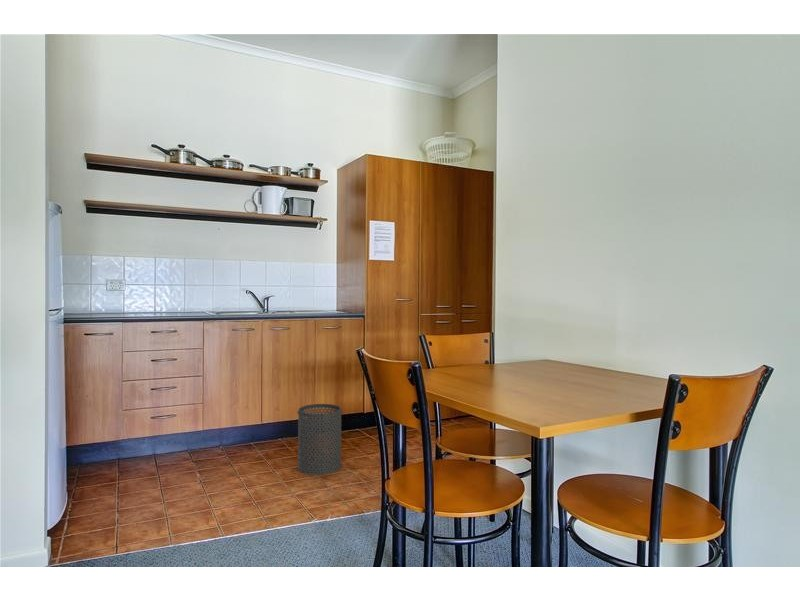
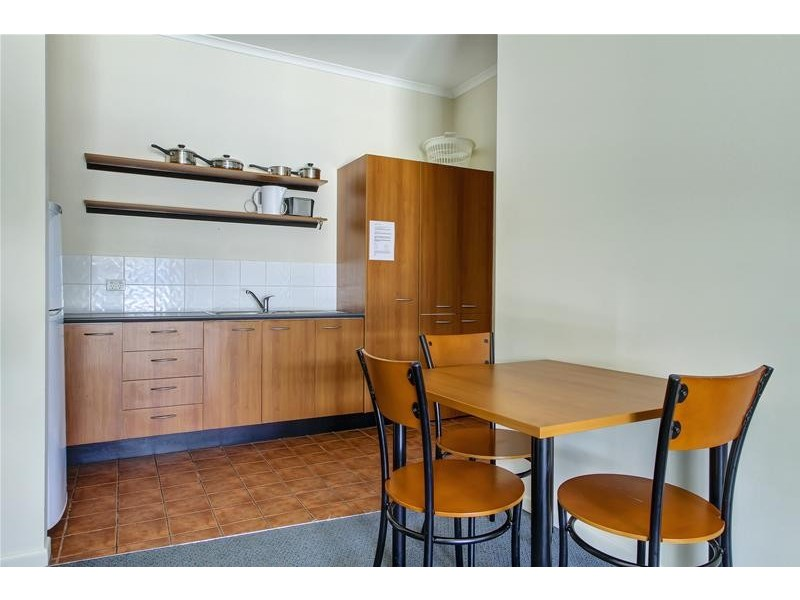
- trash can (319, 438)
